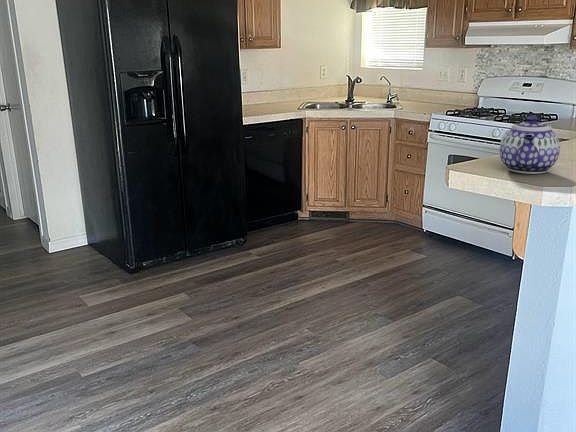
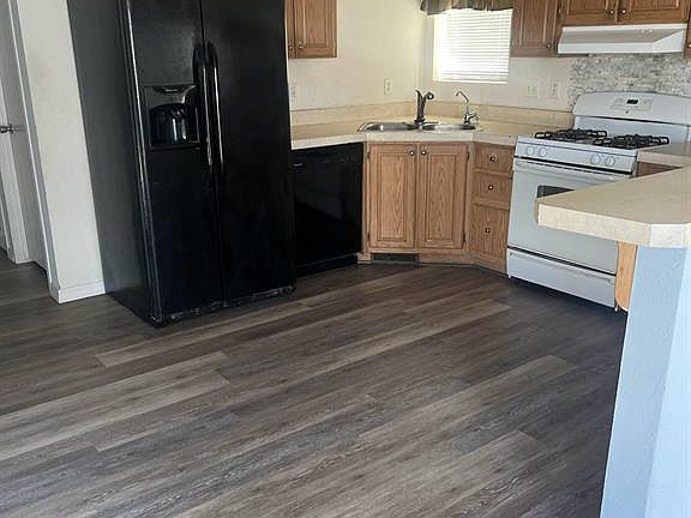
- teapot (529, 143)
